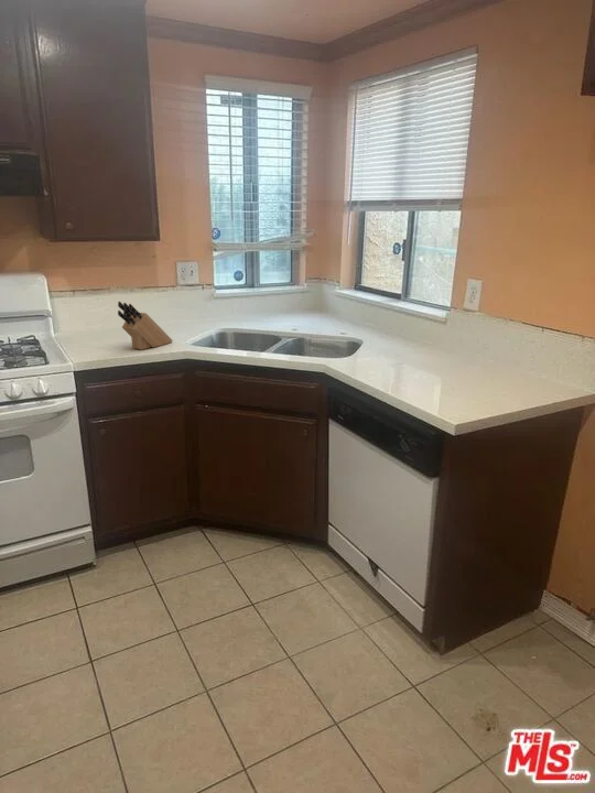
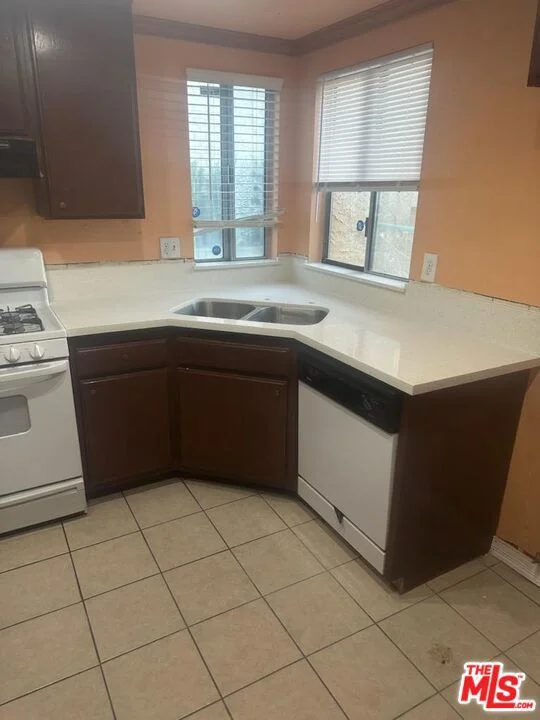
- knife block (143, 323)
